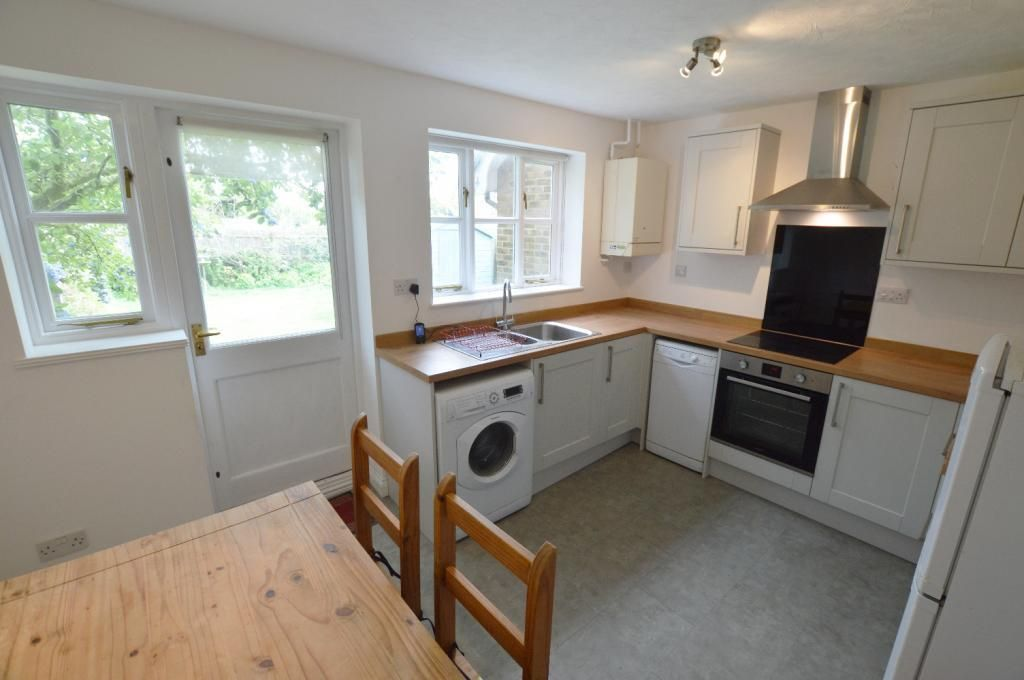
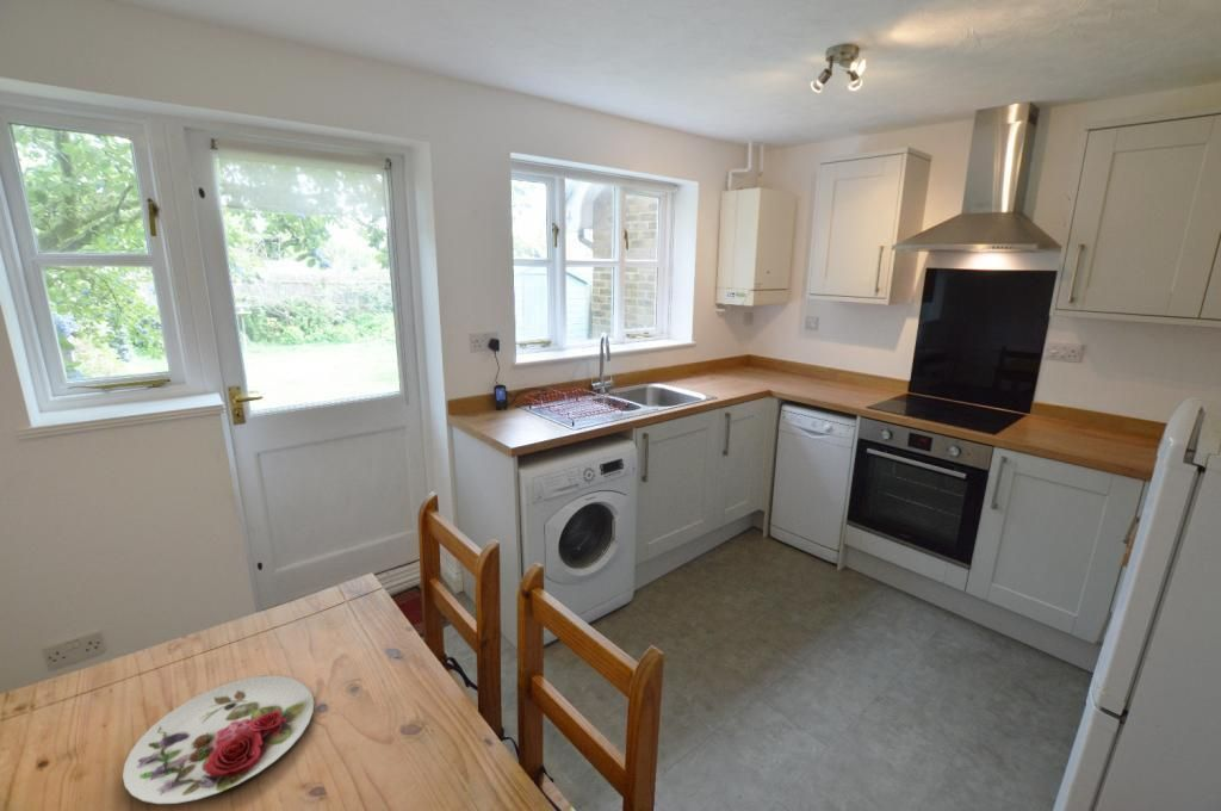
+ plate (225, 730)
